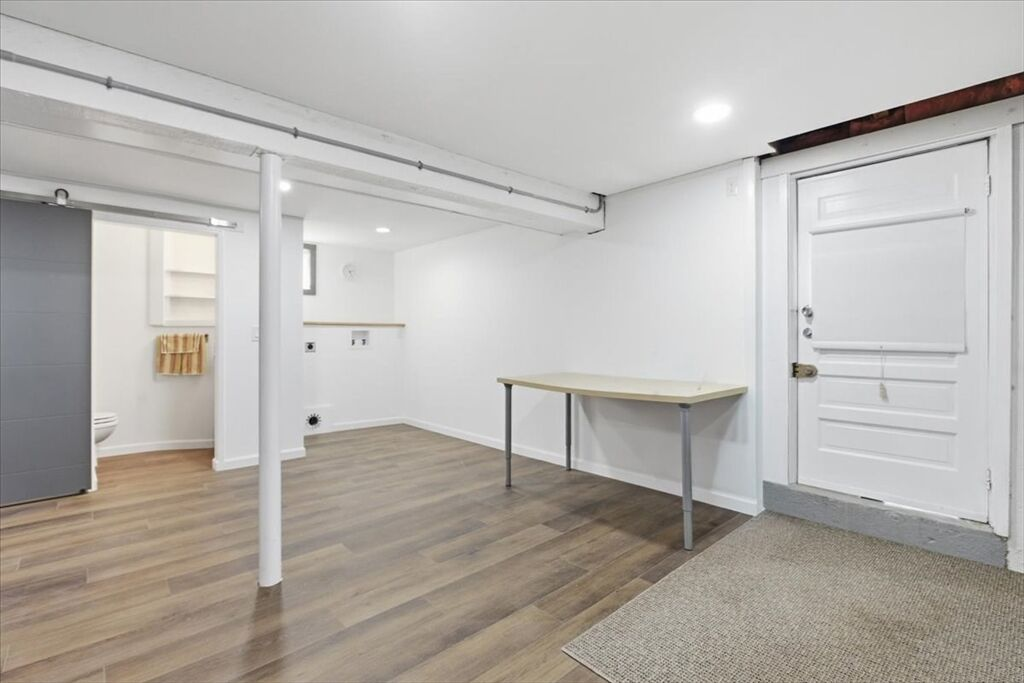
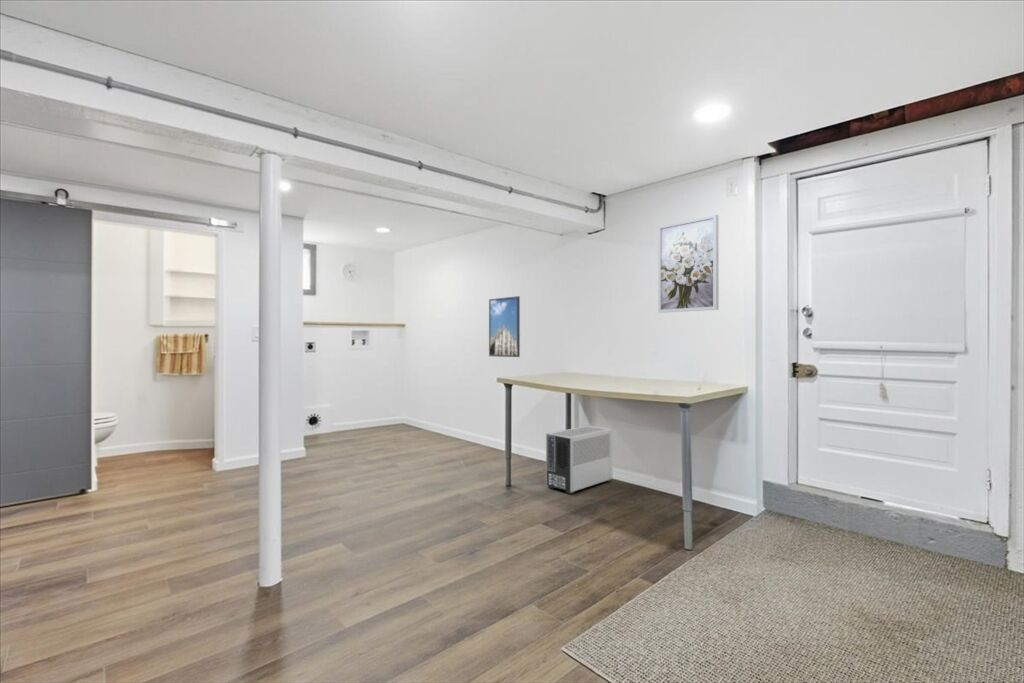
+ wall art (686, 266)
+ air purifier (580, 457)
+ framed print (503, 327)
